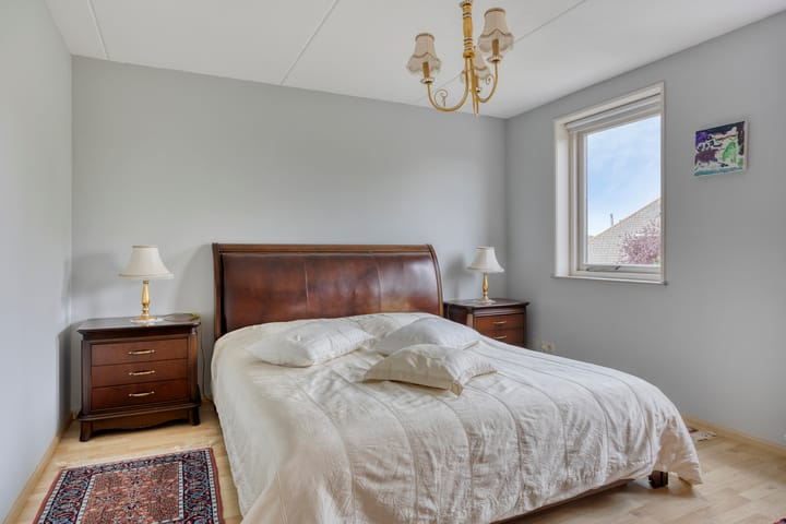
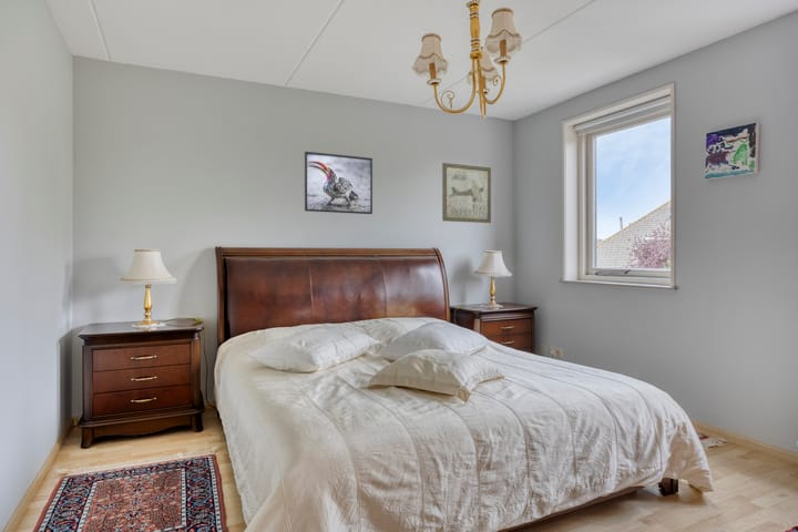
+ wall art (467, 193)
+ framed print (339, 183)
